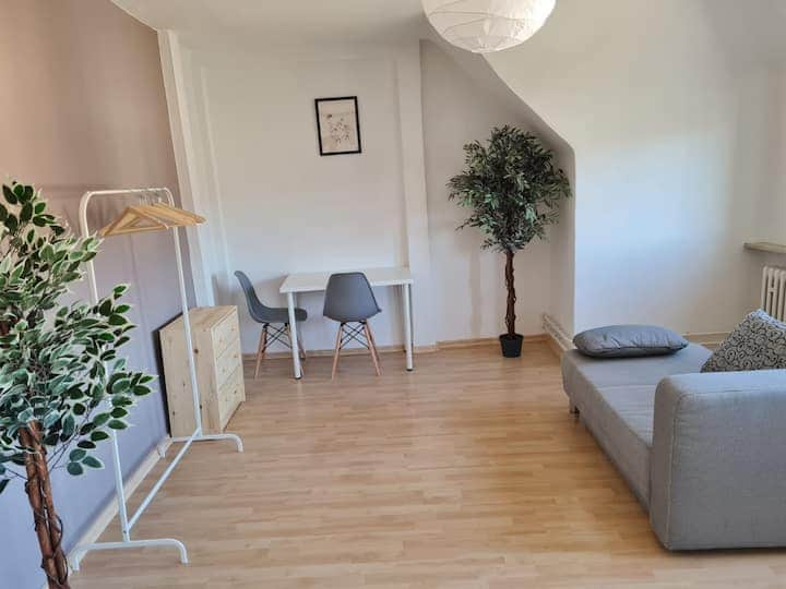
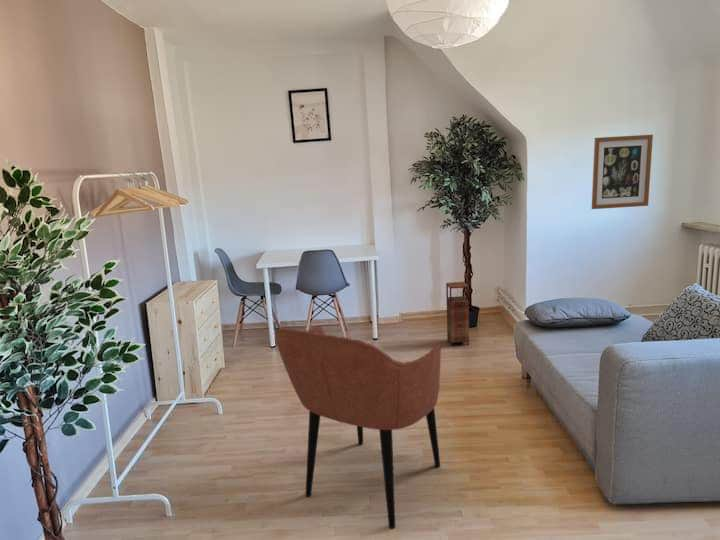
+ storage cabinet (457, 313)
+ wall art (621, 172)
+ armchair (364, 402)
